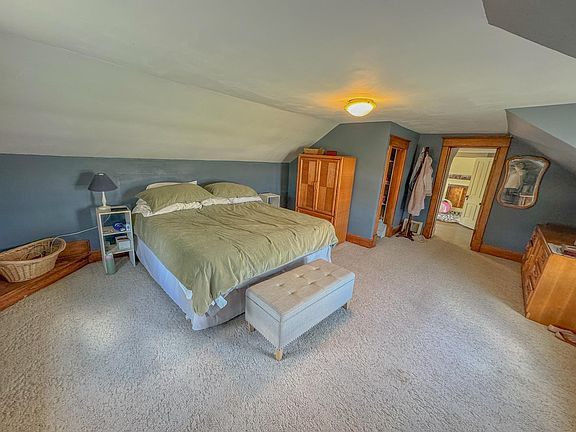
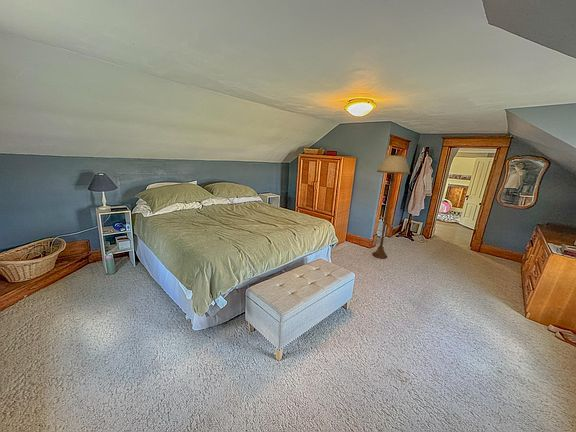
+ floor lamp (387, 206)
